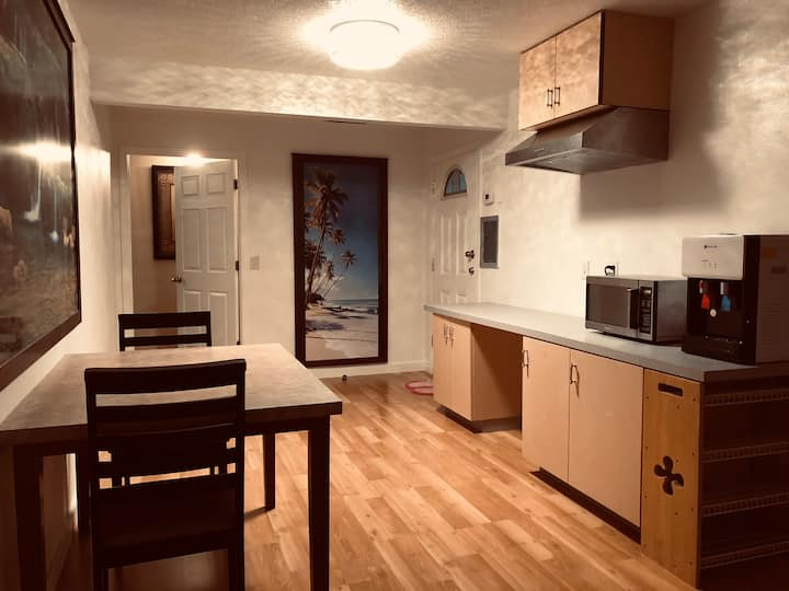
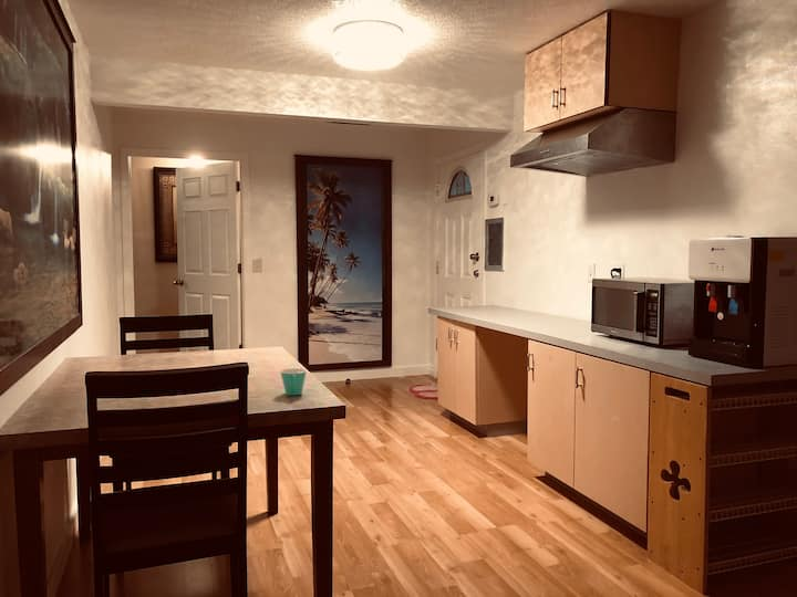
+ mug (293, 383)
